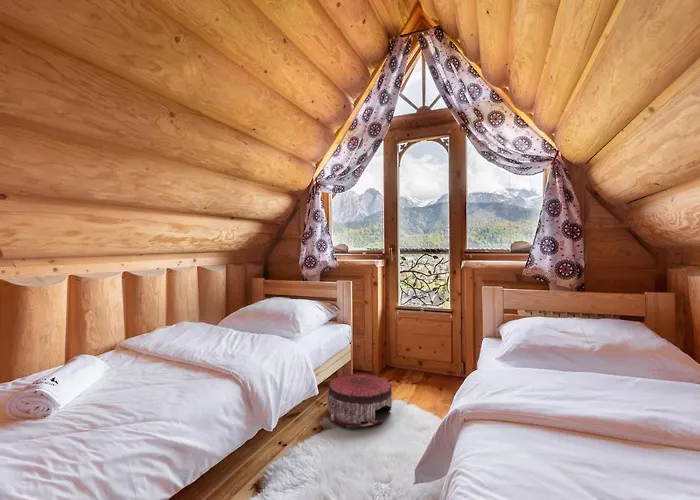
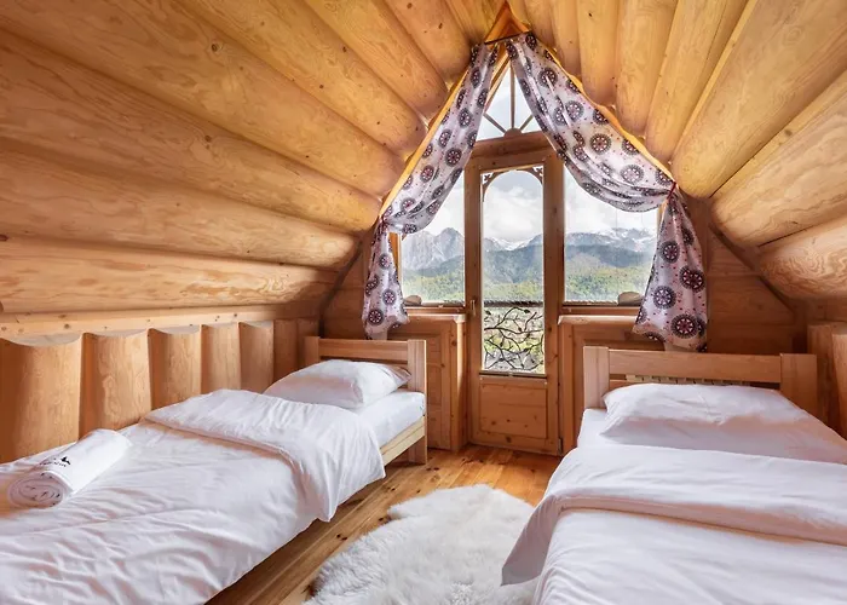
- pouf (359, 397)
